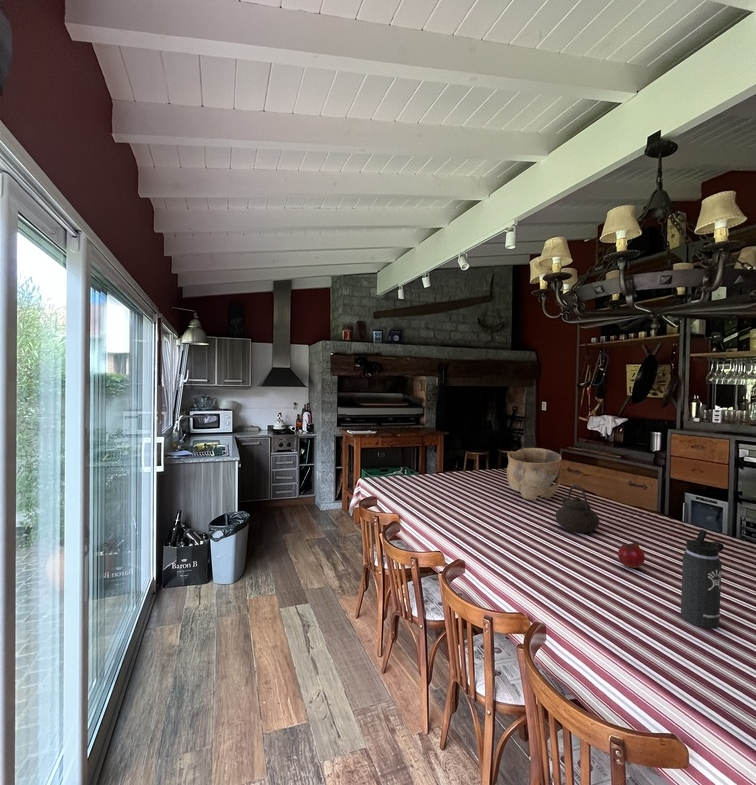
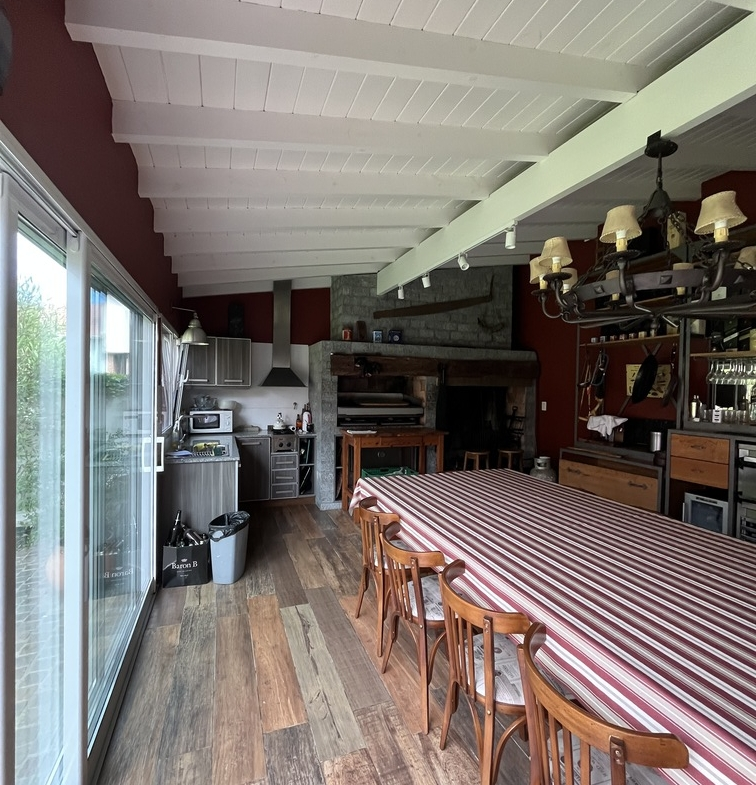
- bowl (534, 473)
- fruit (630, 554)
- thermos bottle (704, 574)
- teapot (575, 506)
